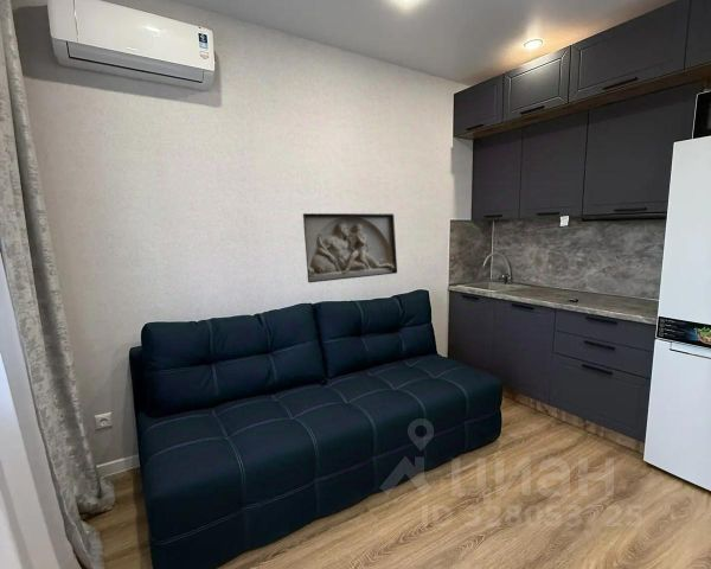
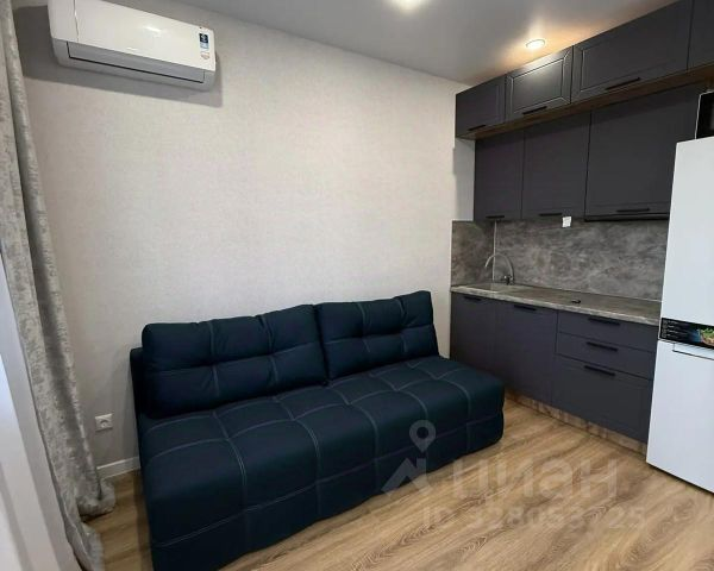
- relief plaque (352, 245)
